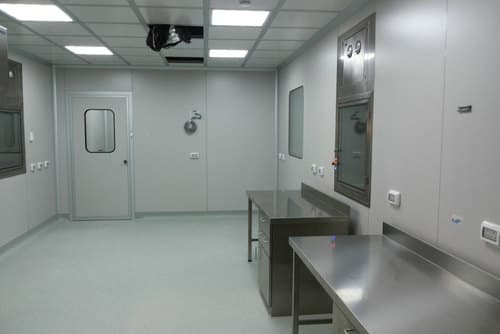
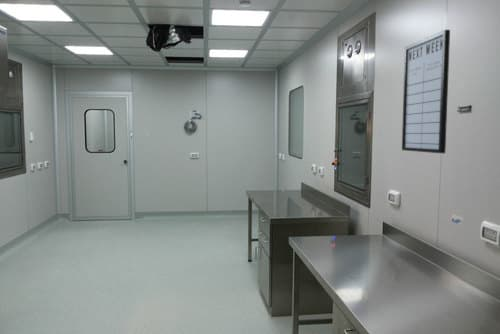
+ writing board (423, 96)
